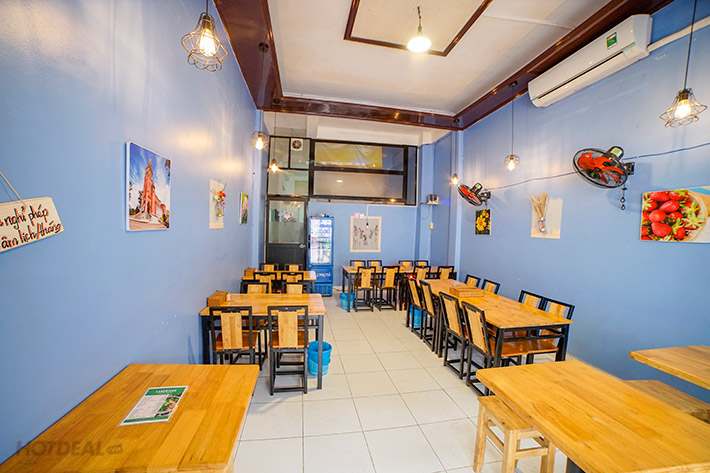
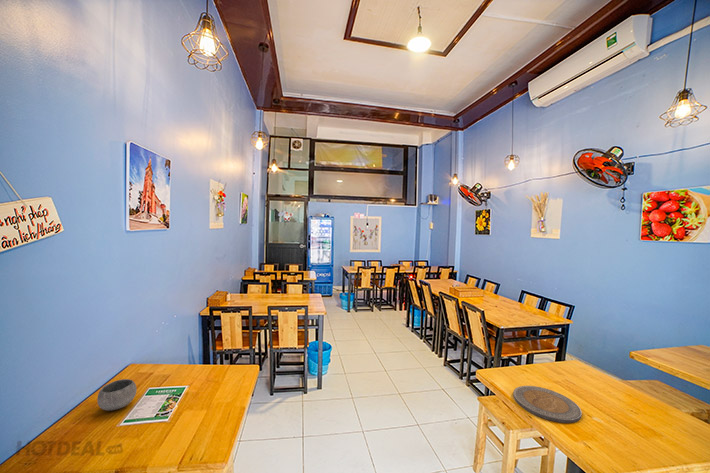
+ bowl (117, 395)
+ plate (545, 402)
